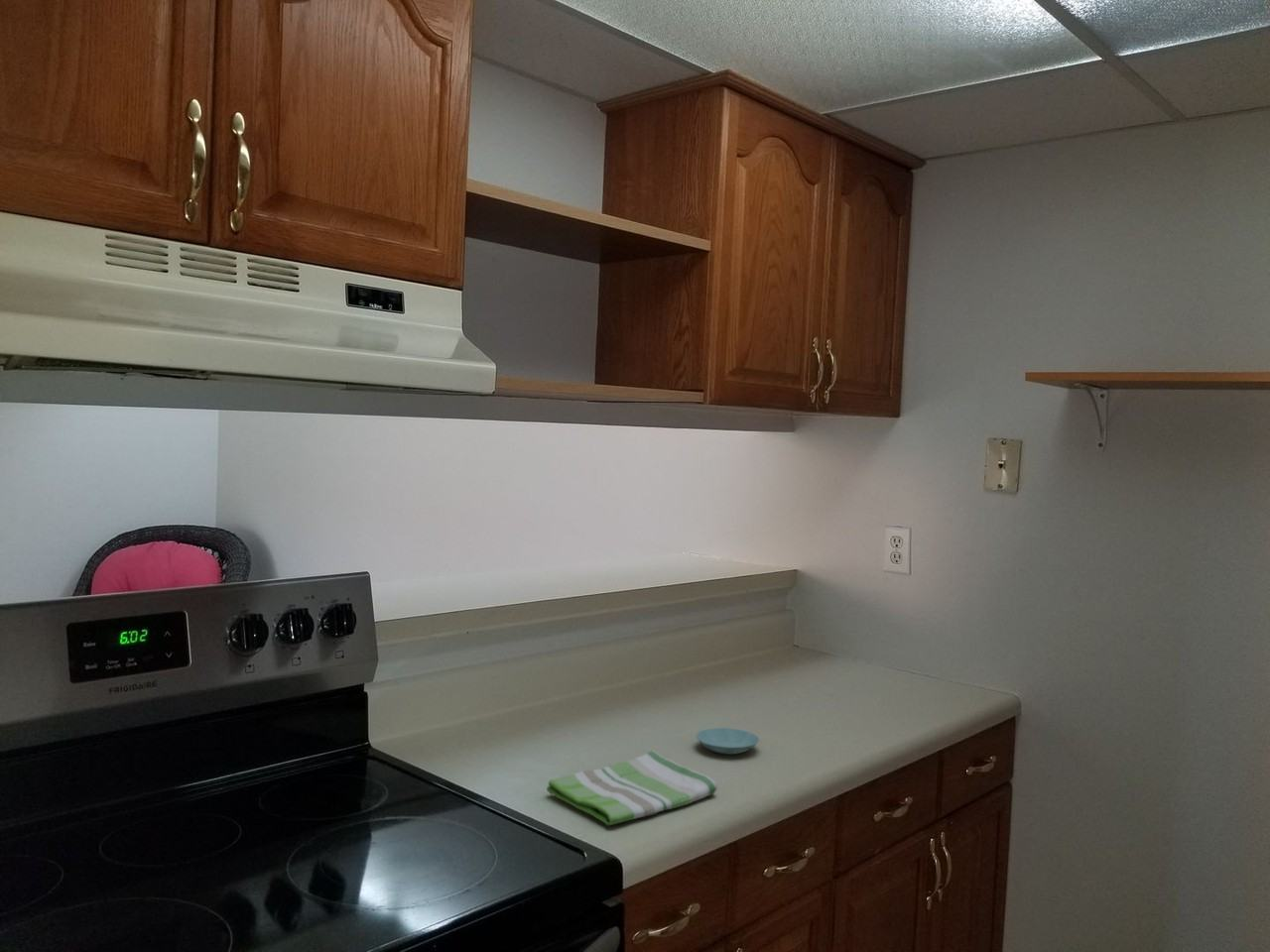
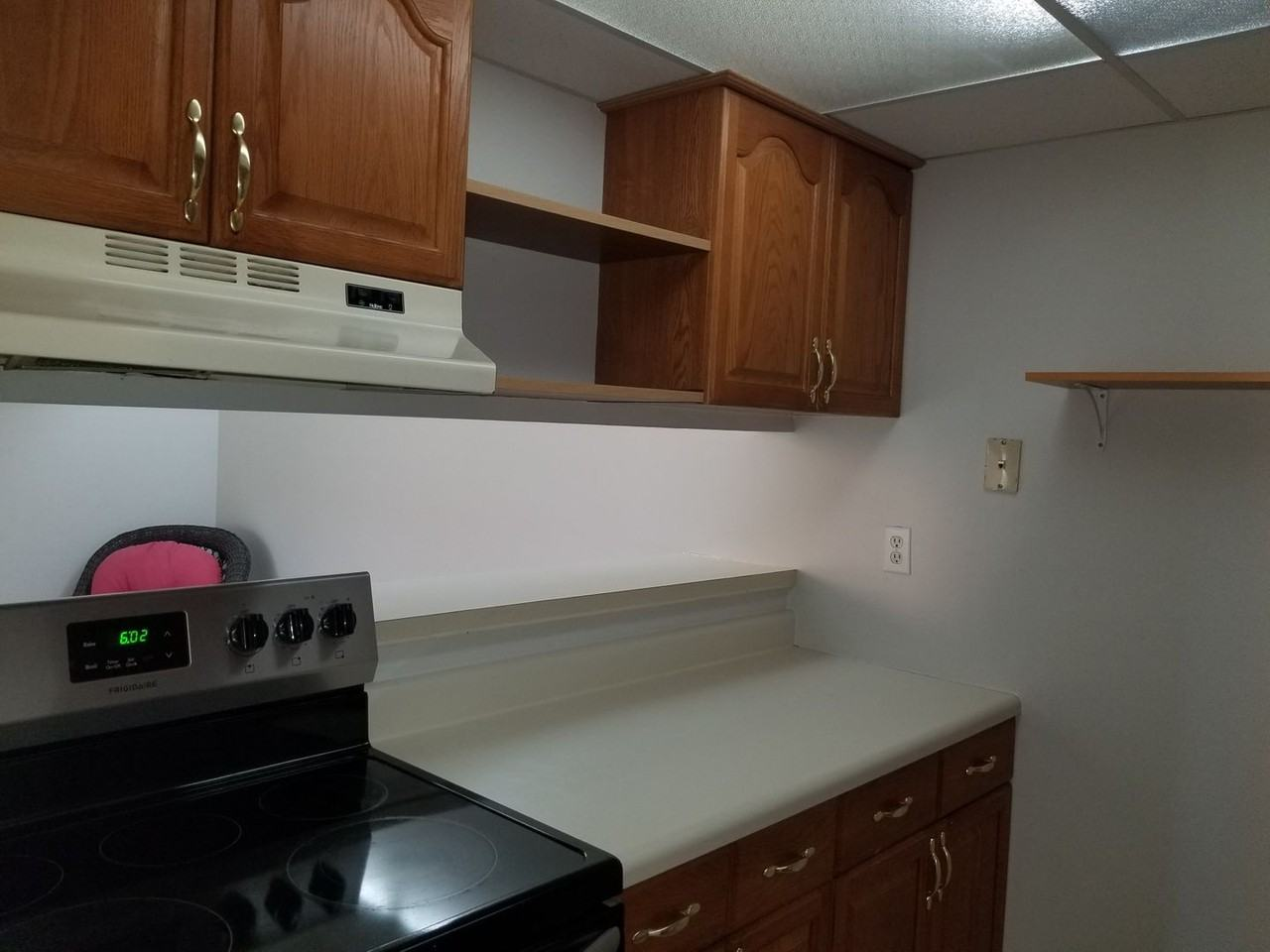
- dish towel (633, 784)
- saucer (726, 743)
